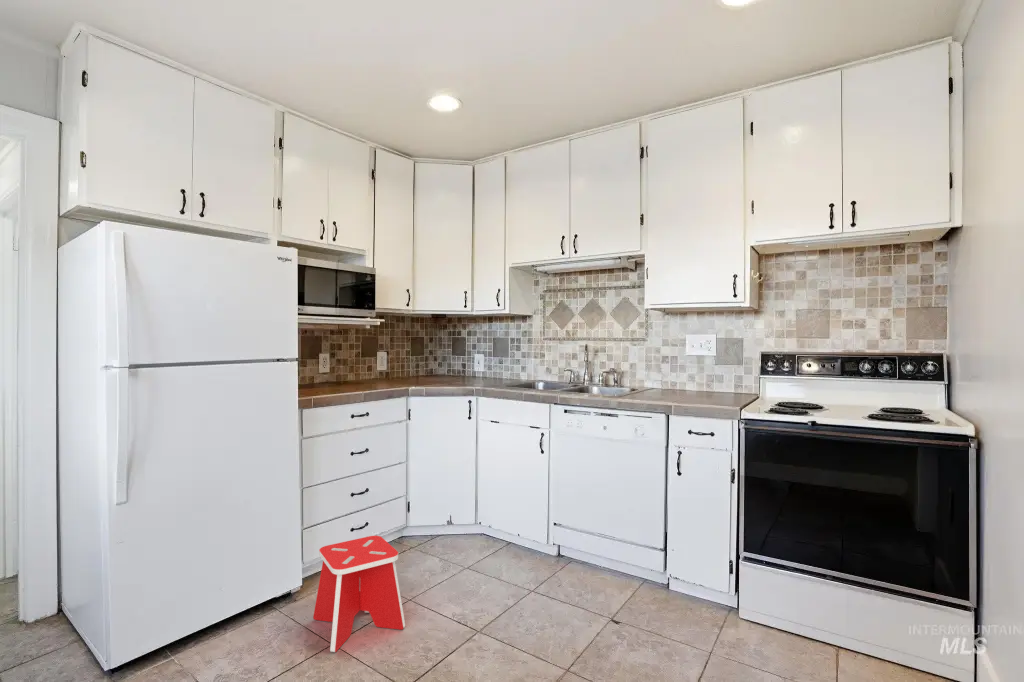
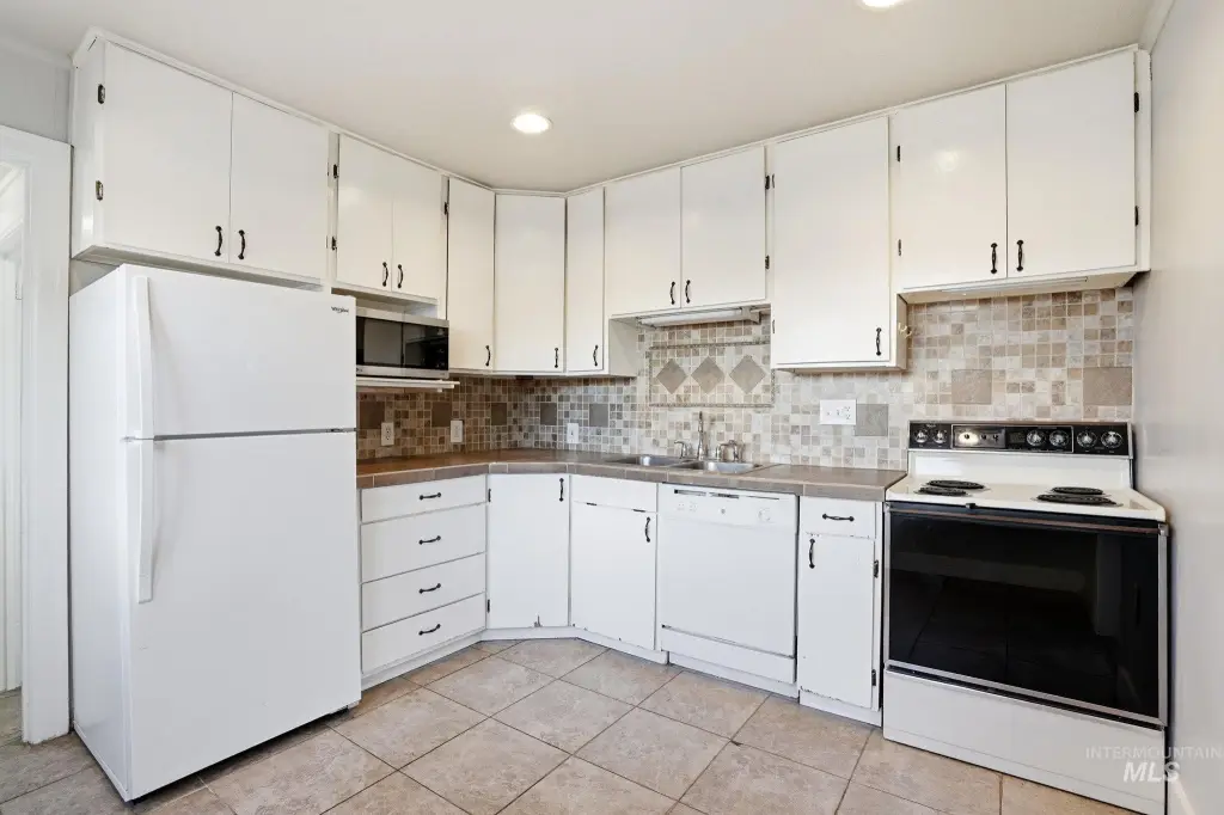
- step stool (358, 587)
